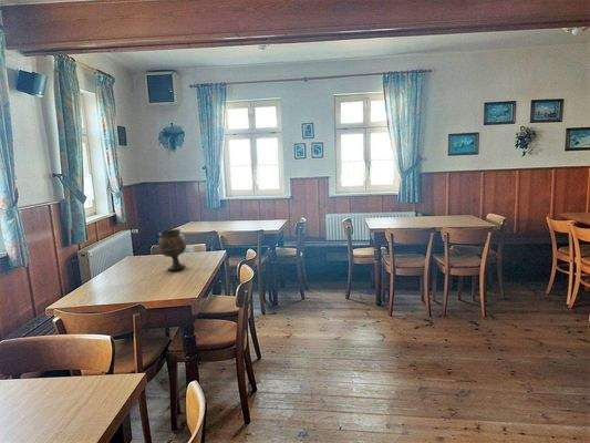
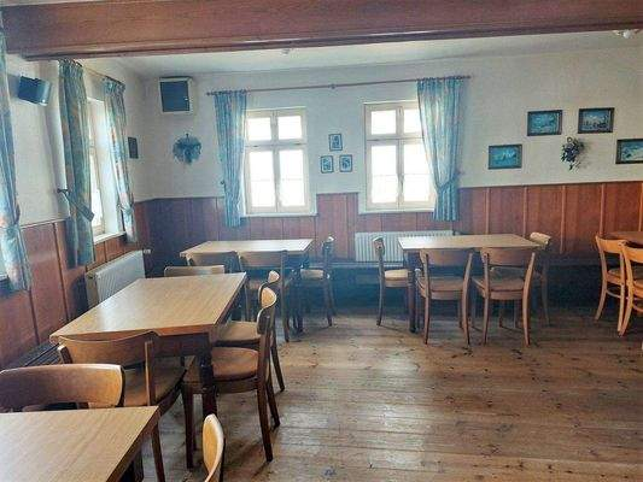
- goblet (173, 249)
